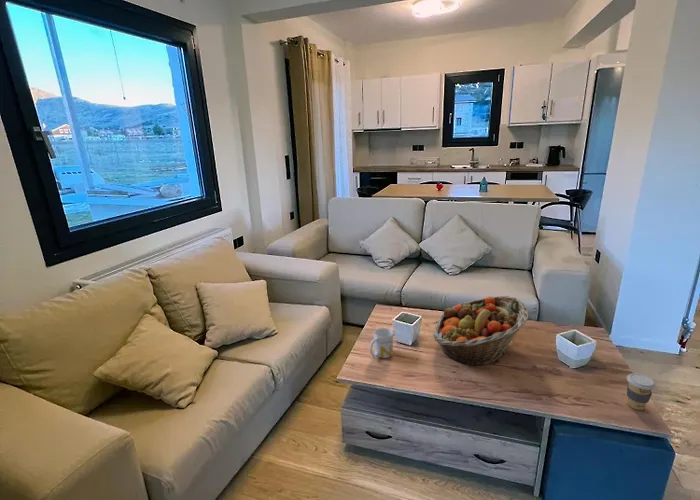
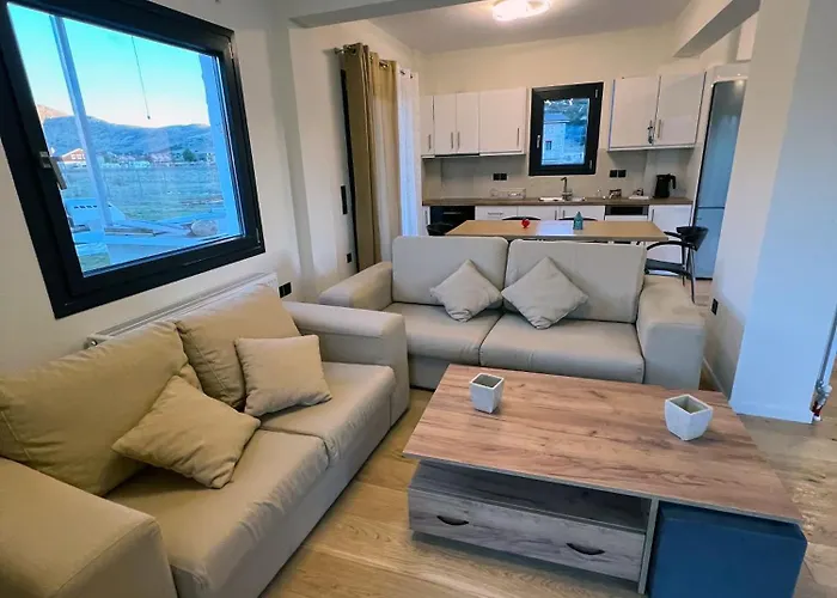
- coffee cup (638, 392)
- fruit basket (478, 326)
- mug (382, 344)
